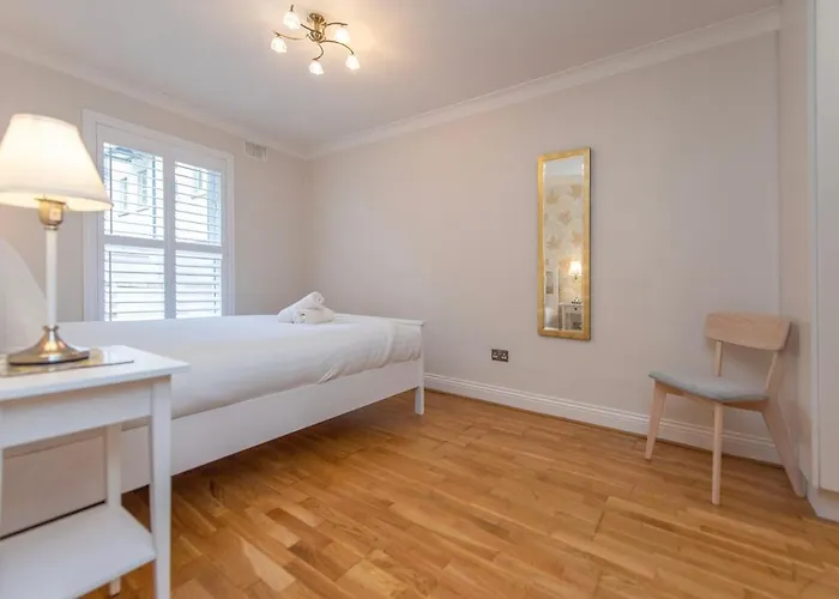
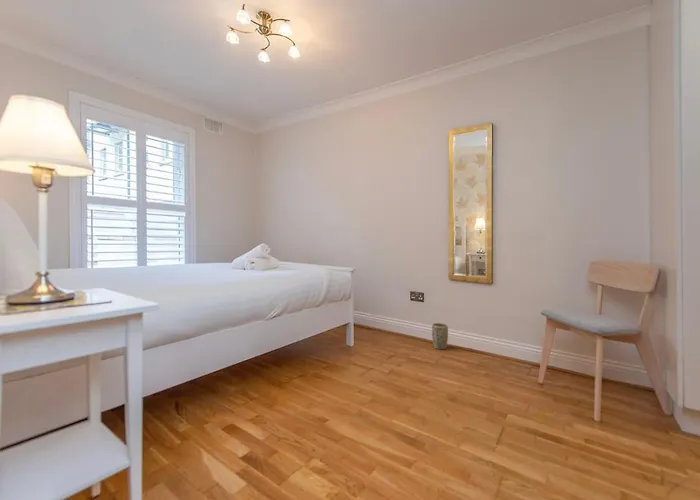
+ plant pot (439, 336)
